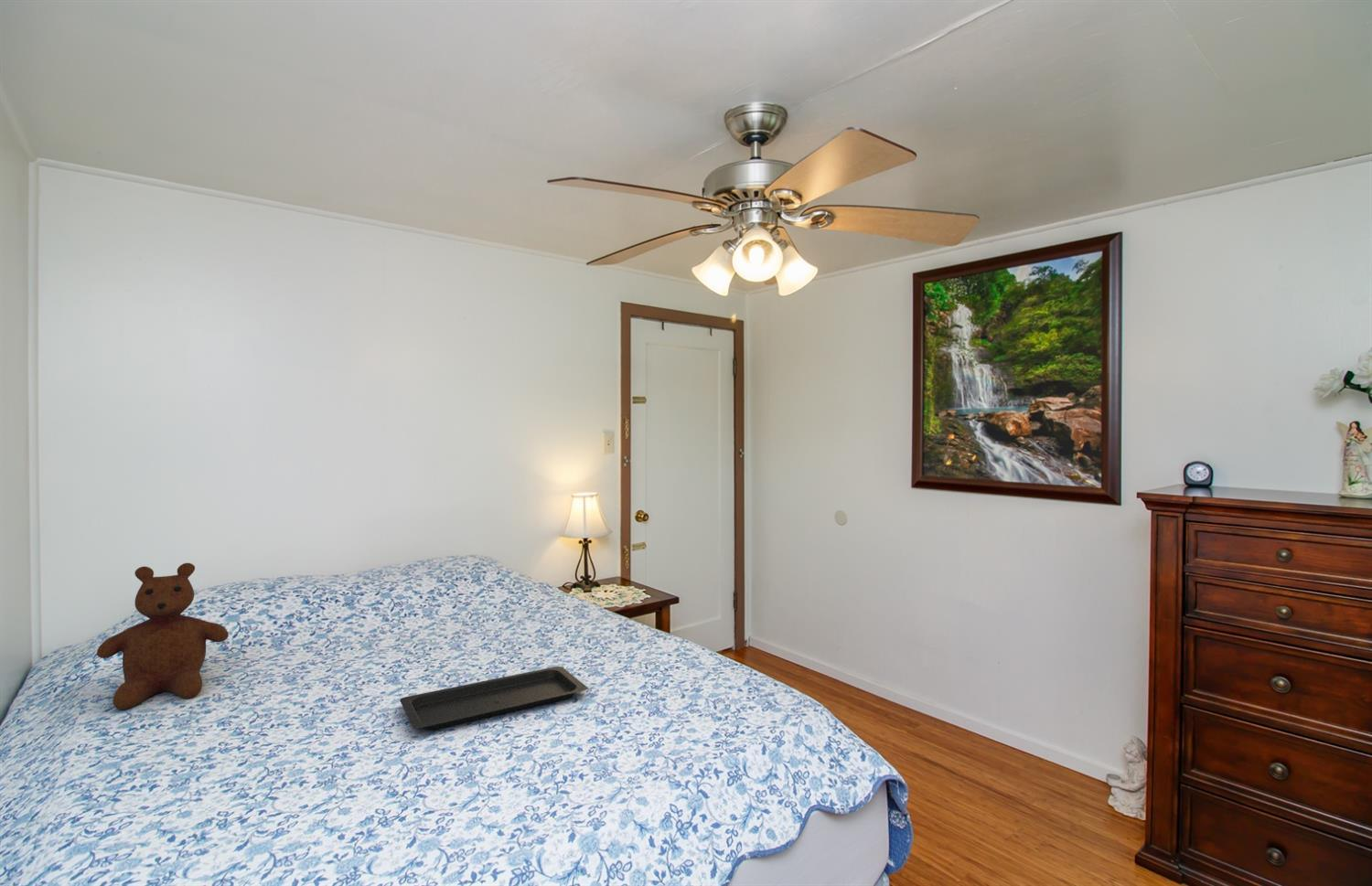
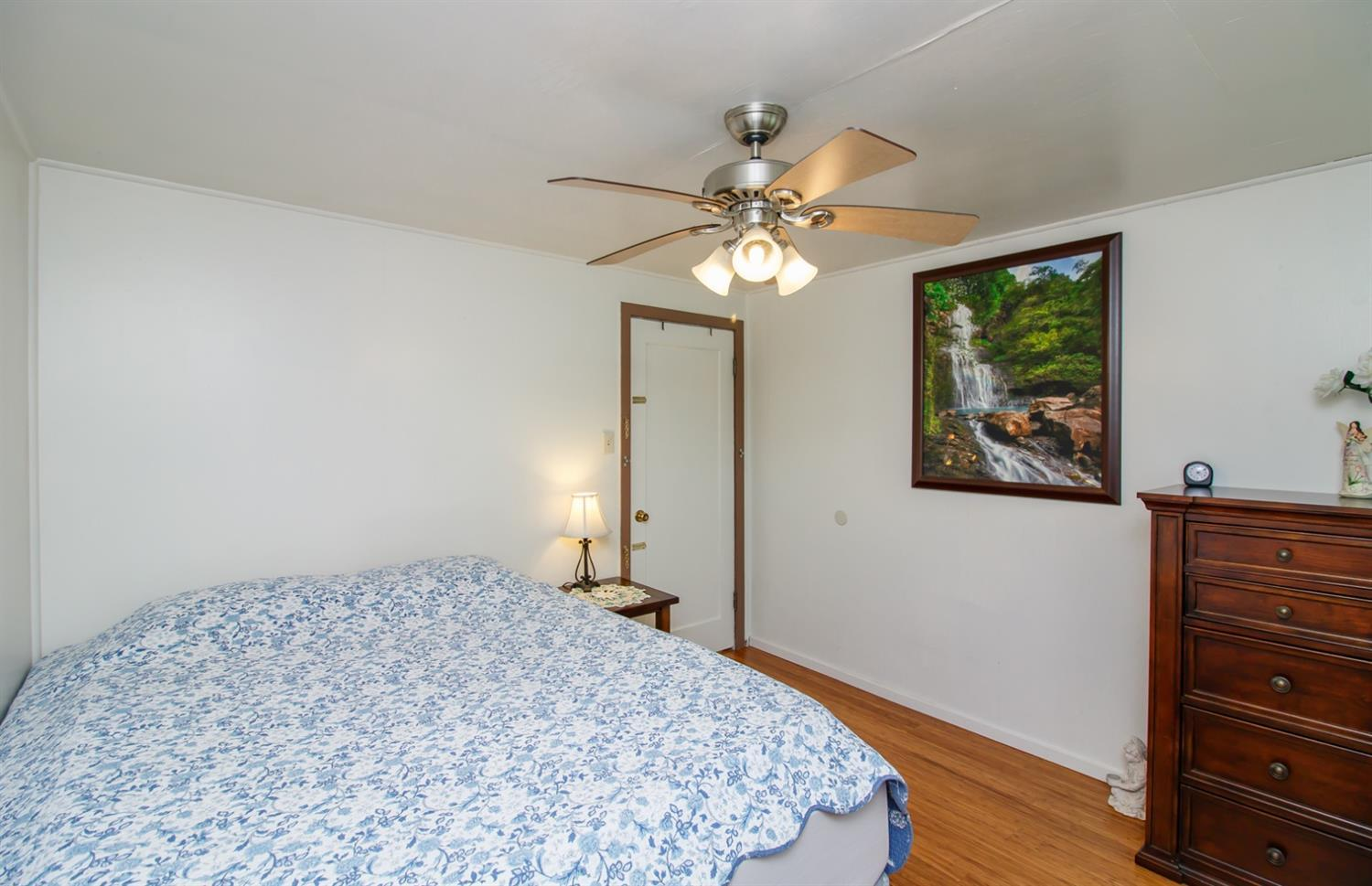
- serving tray (496, 698)
- teddy bear (163, 630)
